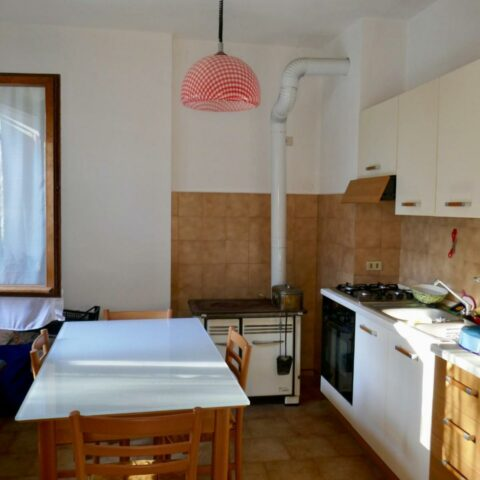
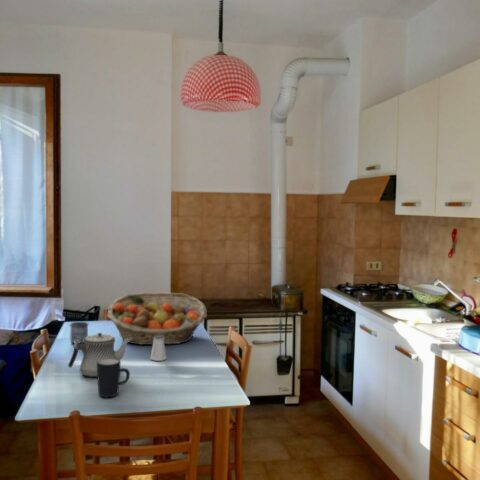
+ mug (79, 332)
+ fruit basket (157, 317)
+ teapot (100, 352)
+ saltshaker (158, 347)
+ mug (113, 377)
